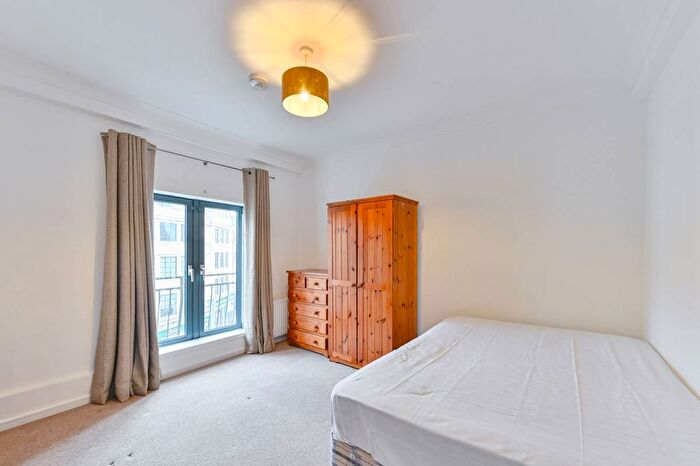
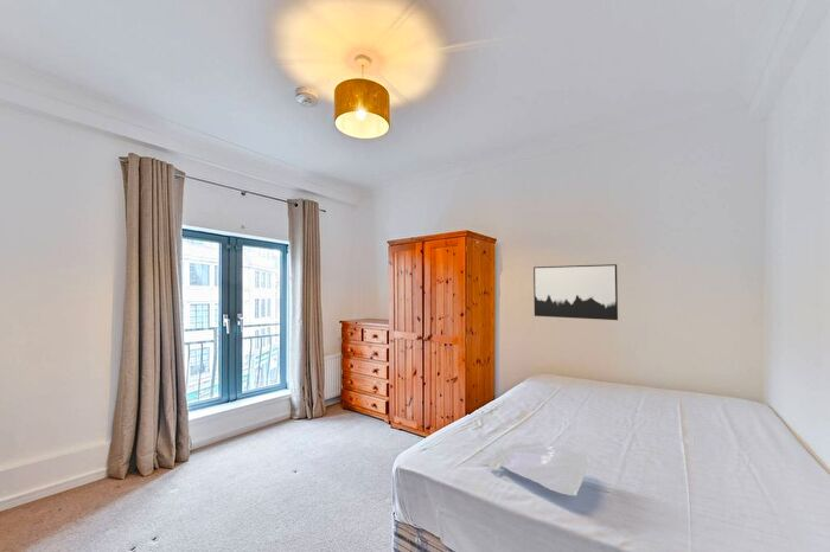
+ wall art (573, 291)
+ bag (535, 460)
